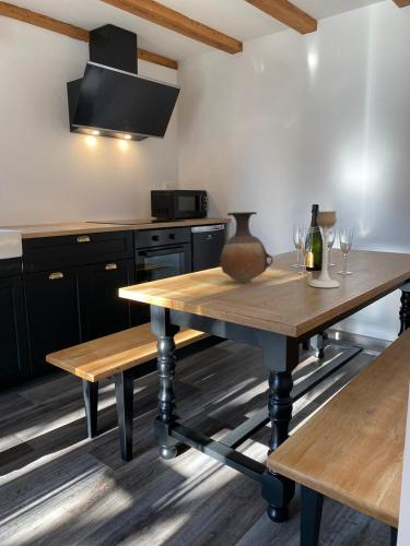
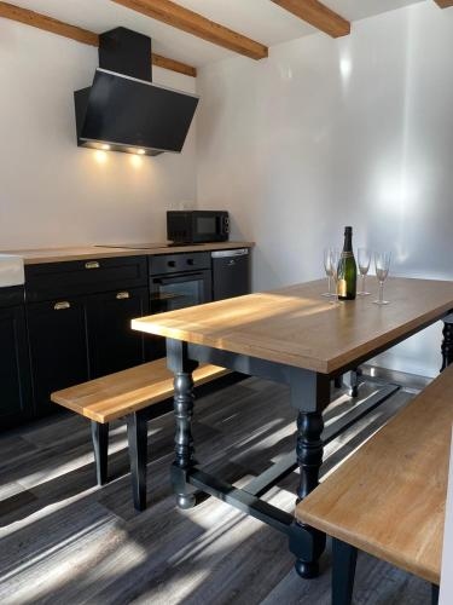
- vase (243, 248)
- candle holder (325, 248)
